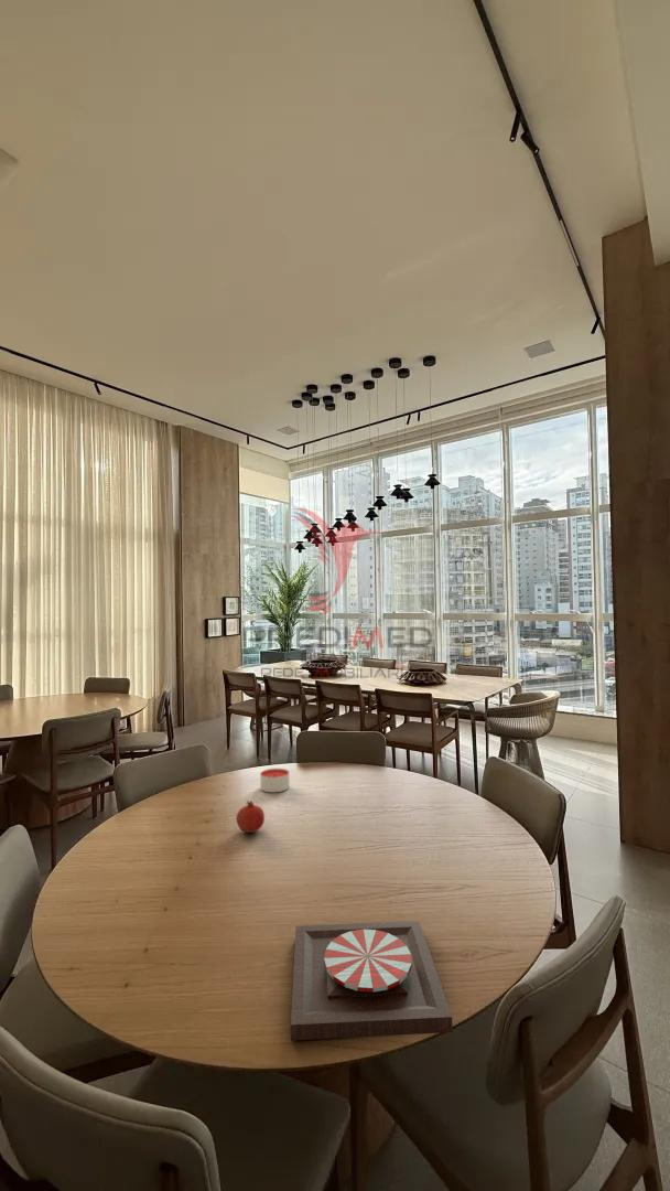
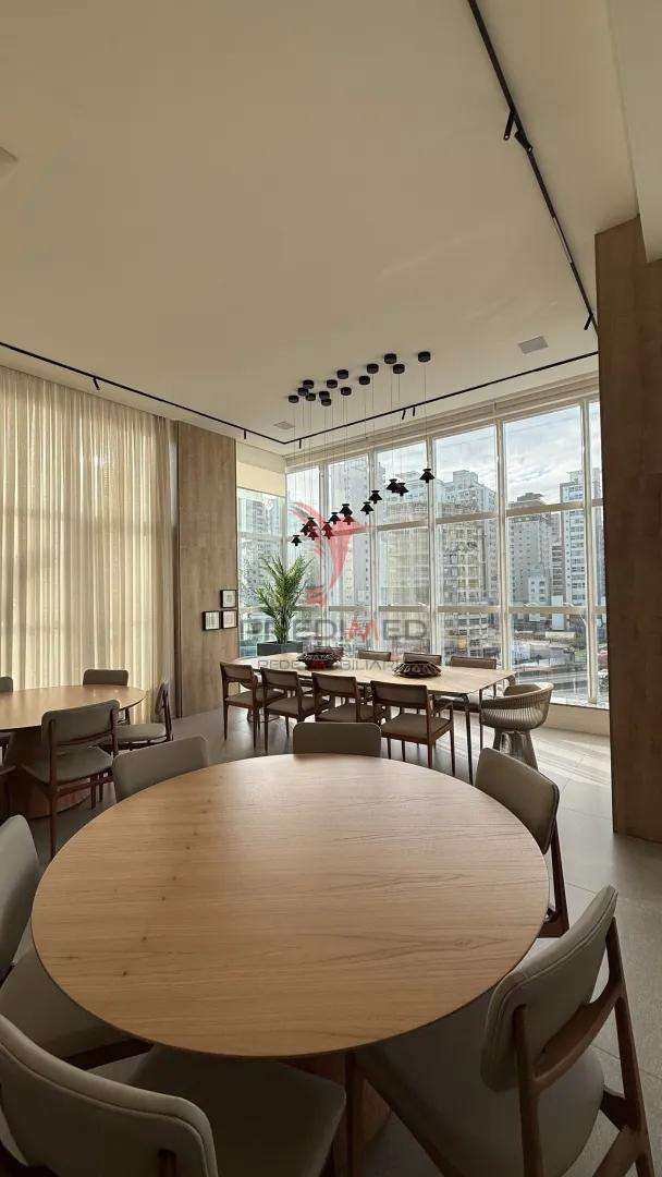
- plate (364, 967)
- fruit (250, 815)
- candle (274, 779)
